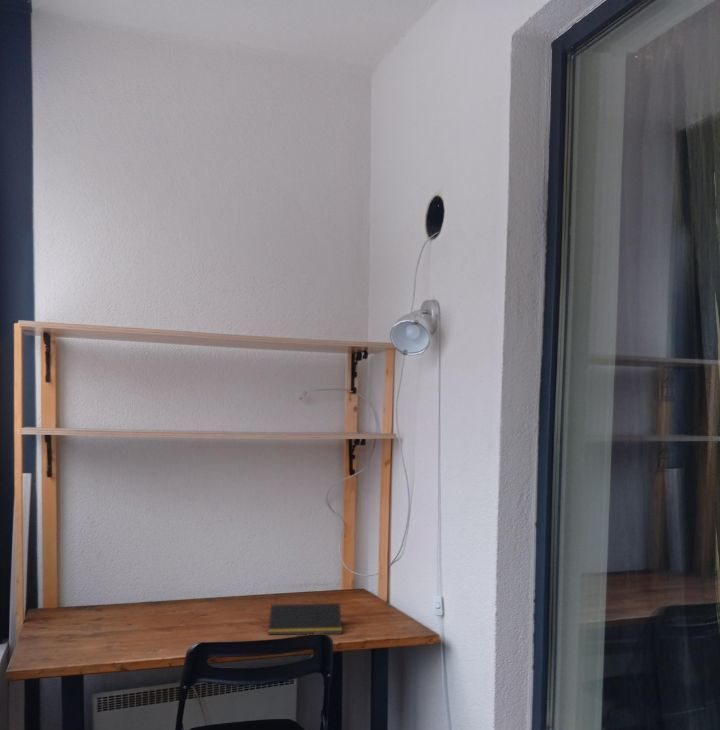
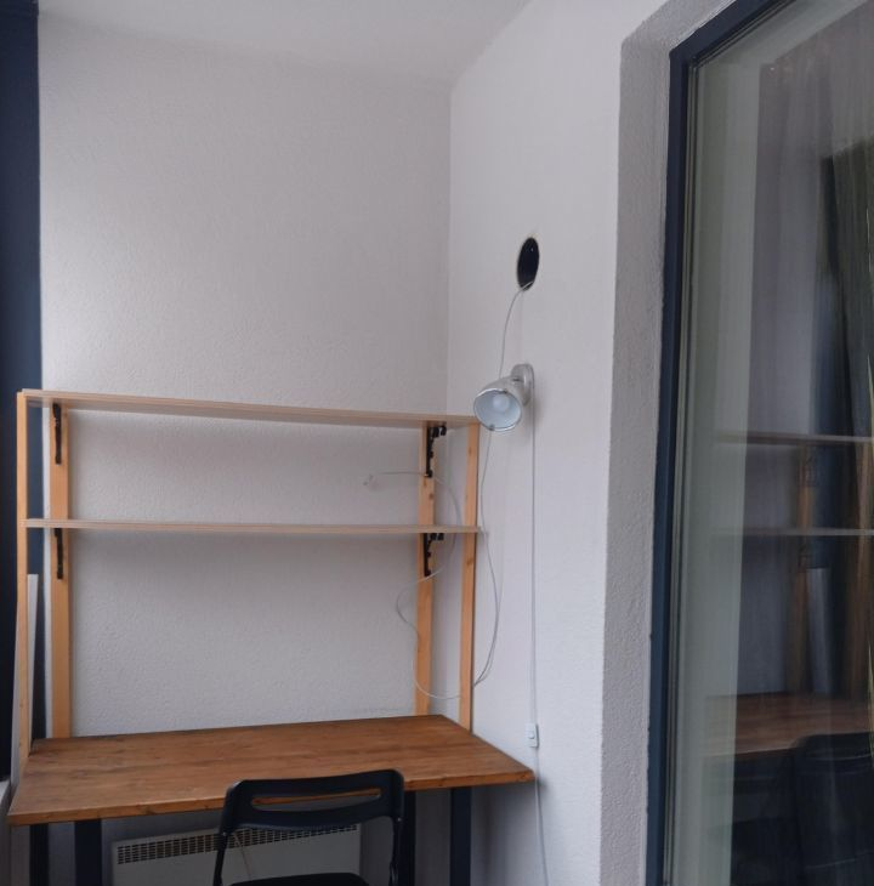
- notepad (305, 620)
